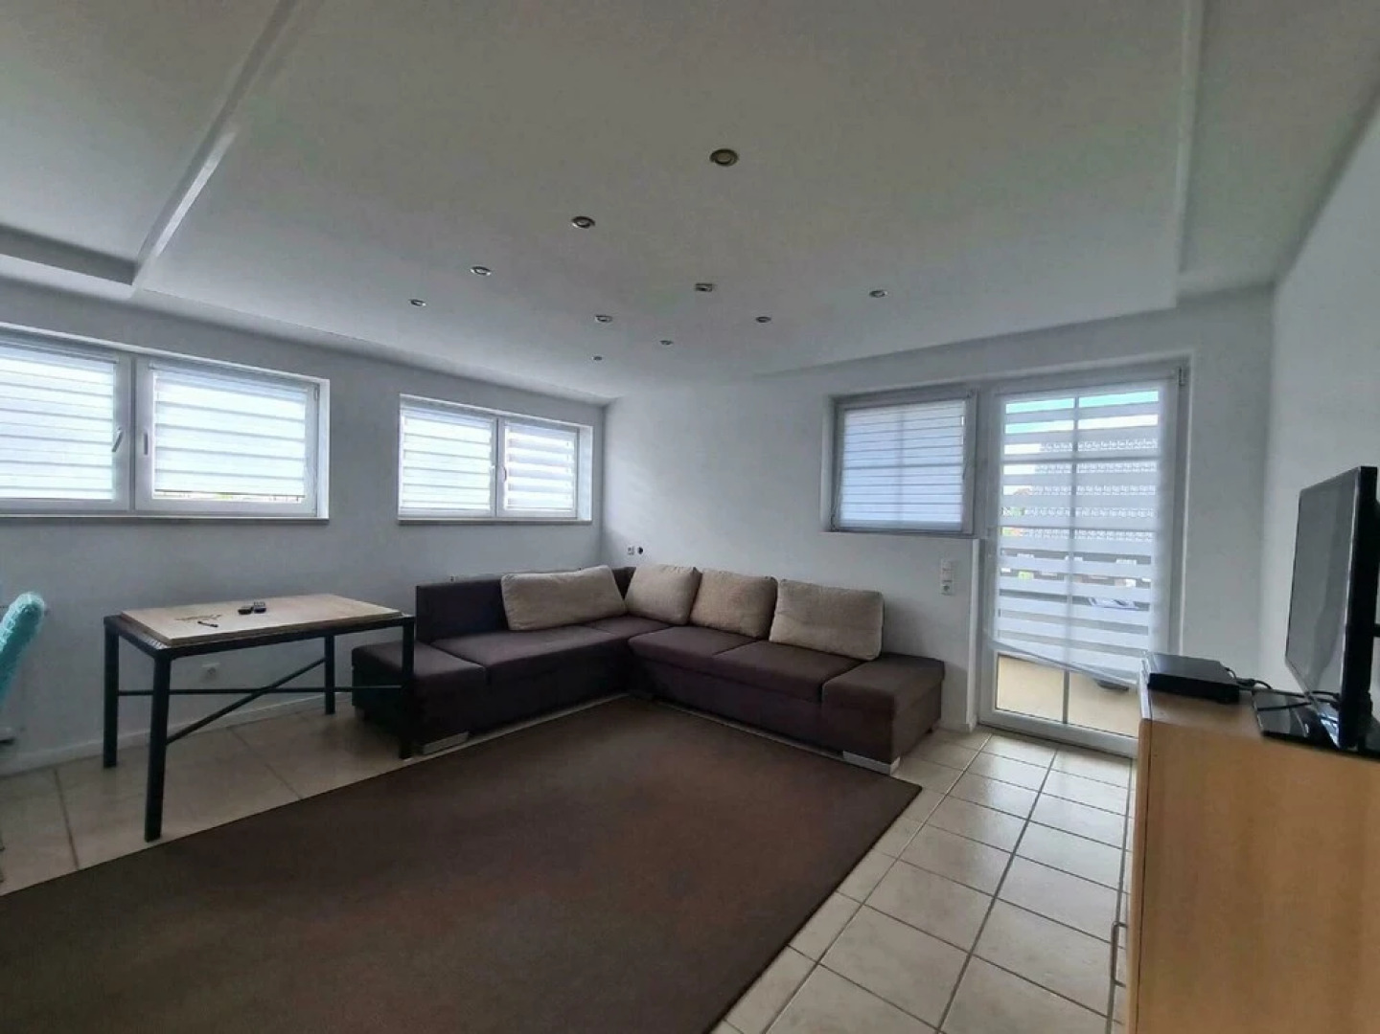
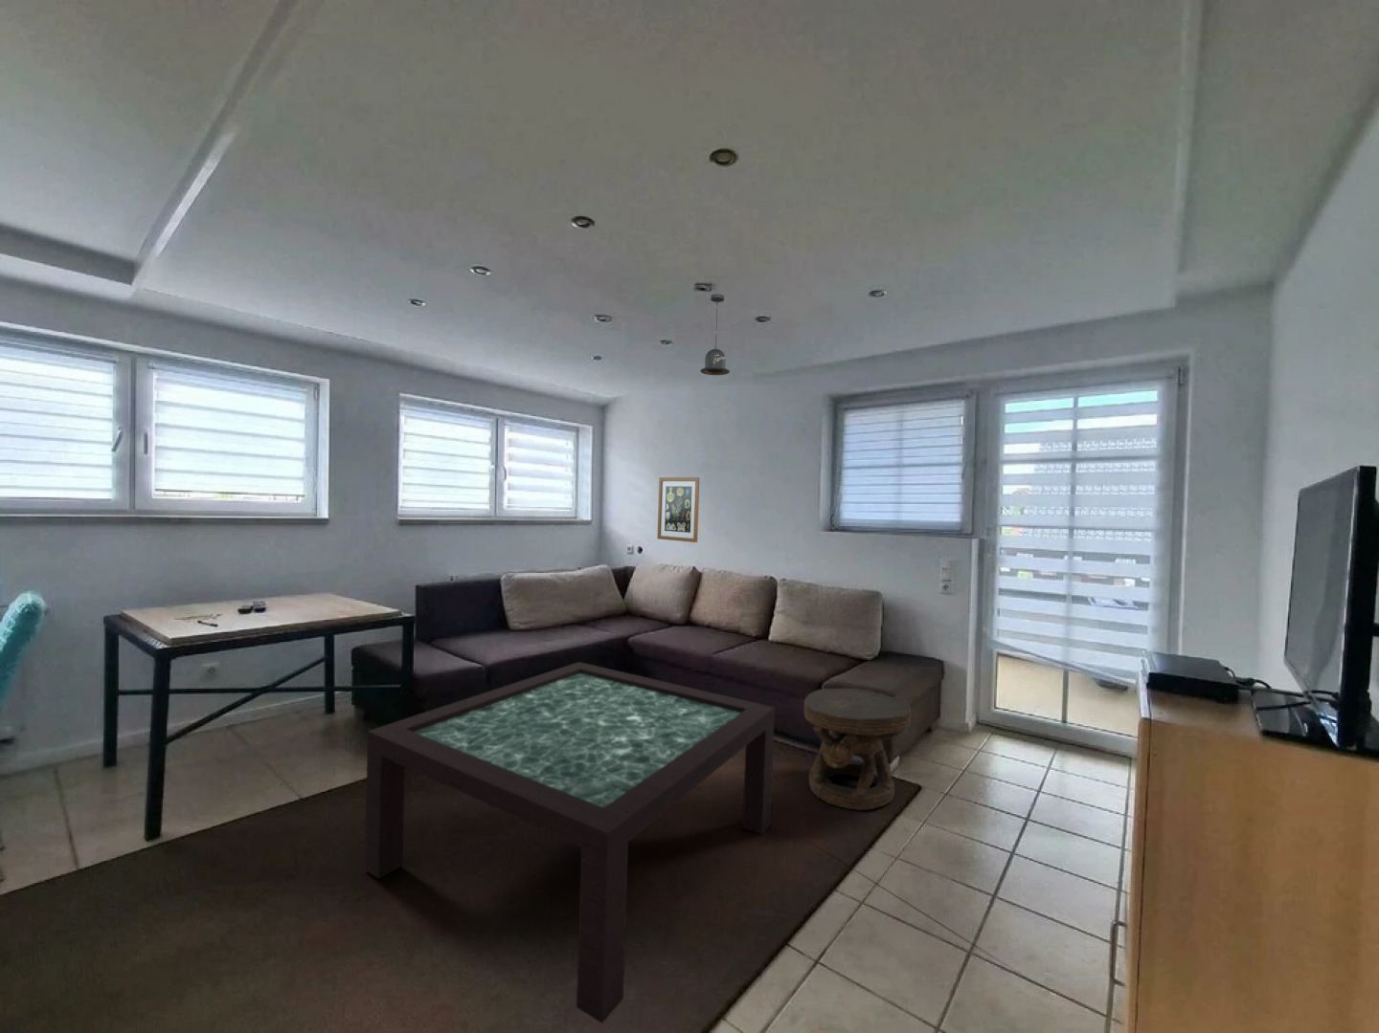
+ pendant lamp (716, 336)
+ coffee table (586, 781)
+ wall art (678, 509)
+ side table (852, 744)
